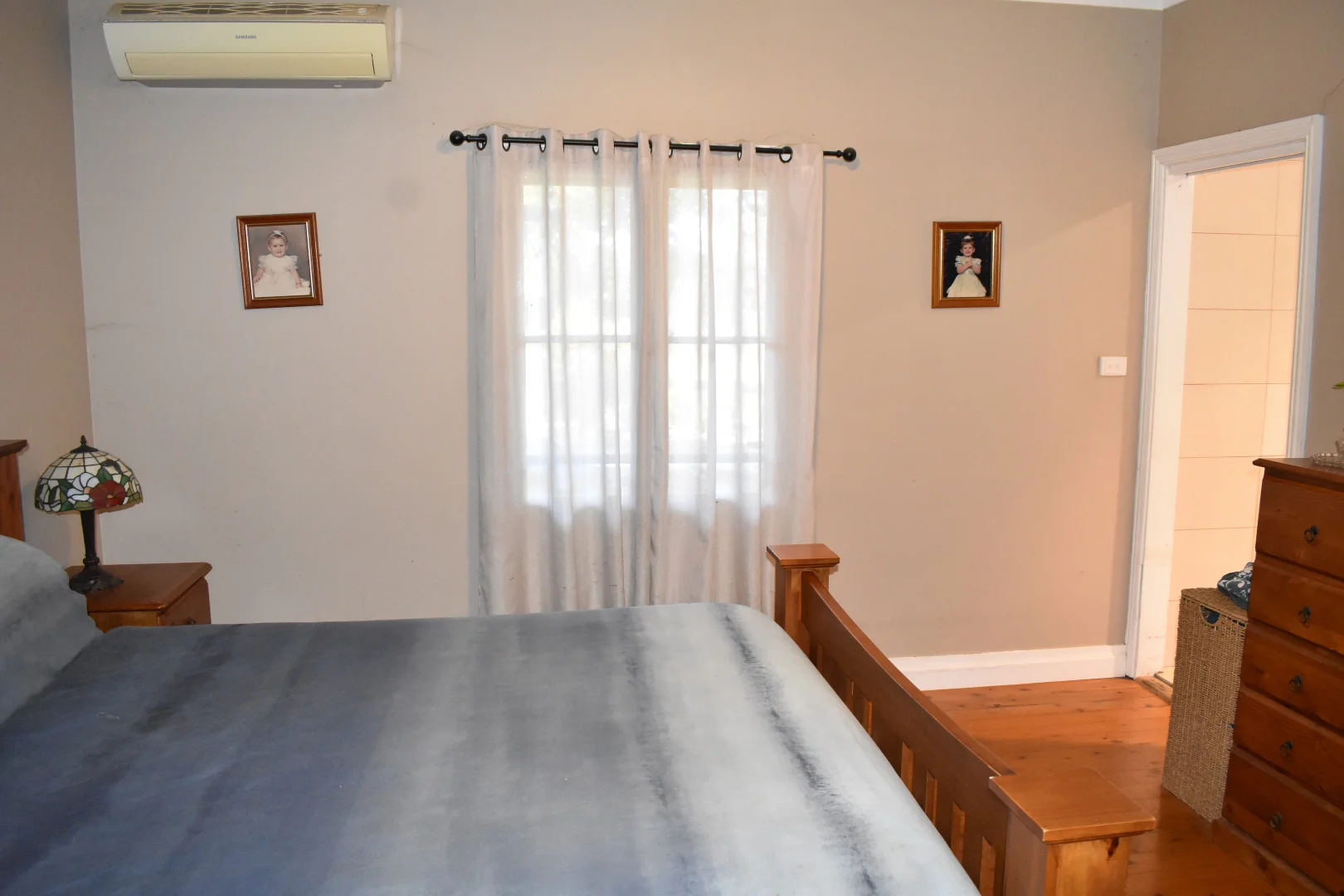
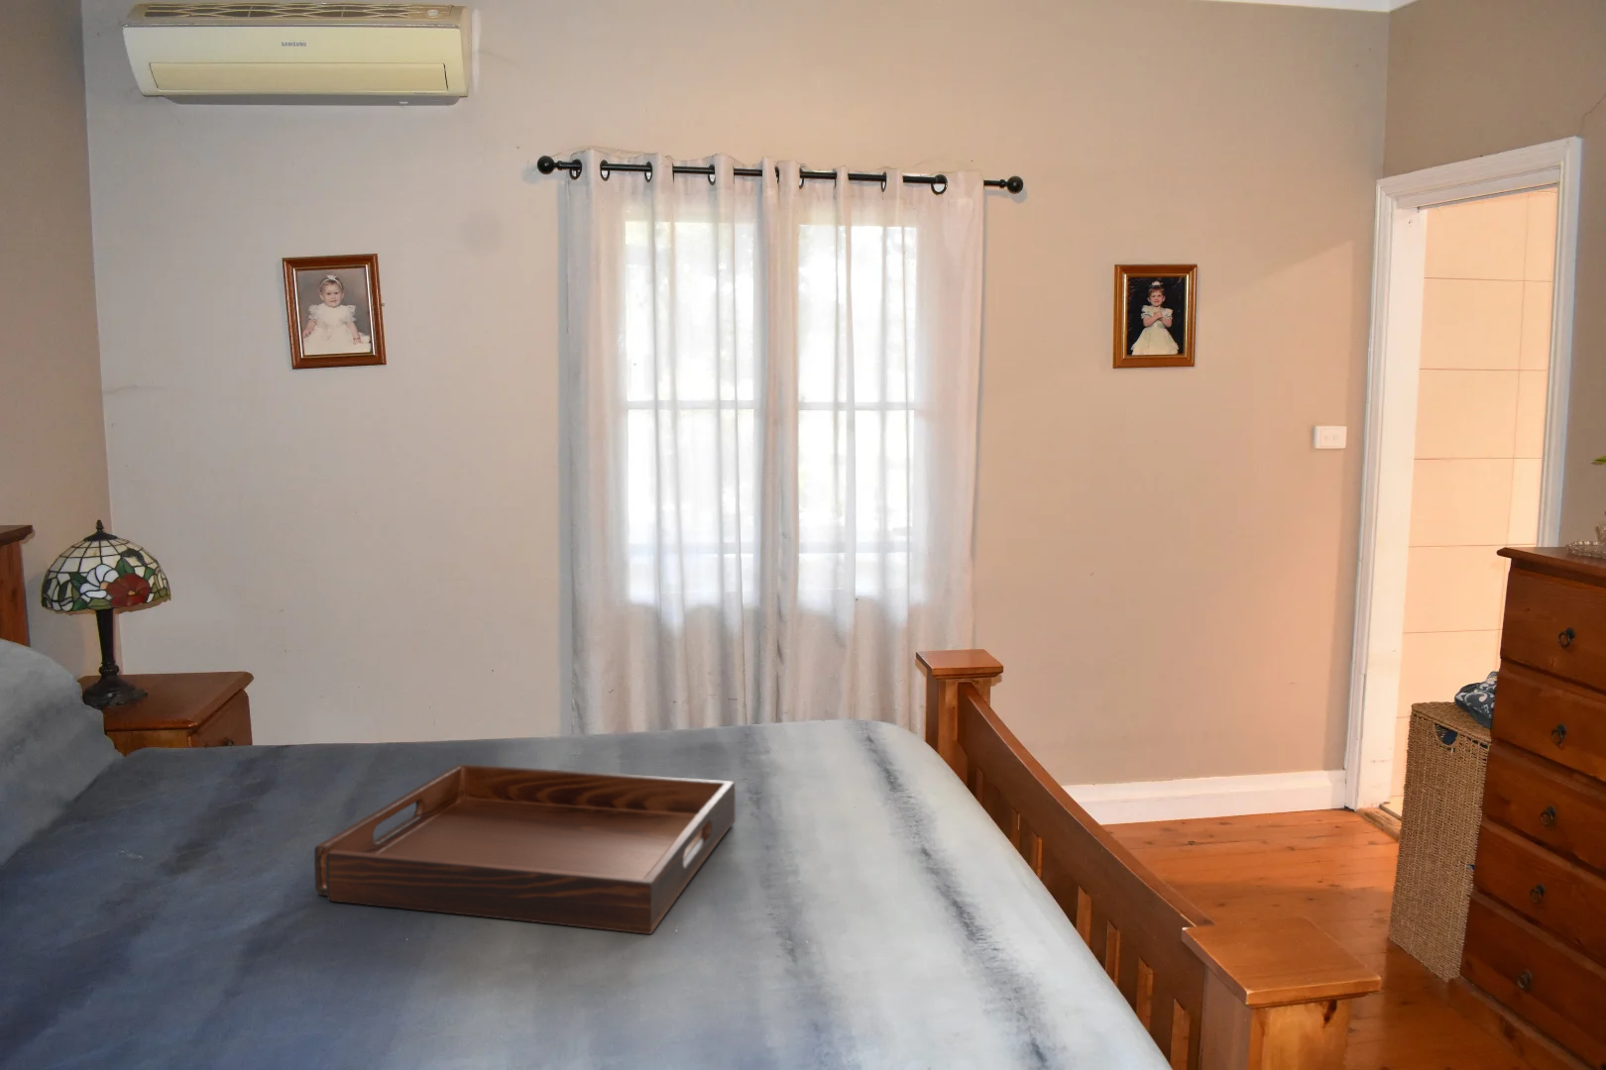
+ serving tray (540, 835)
